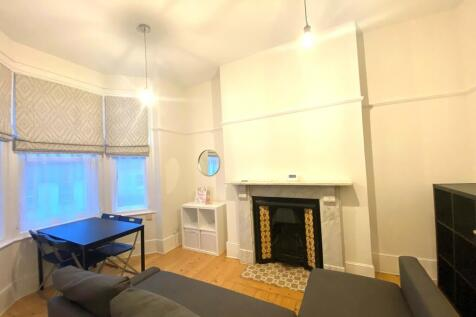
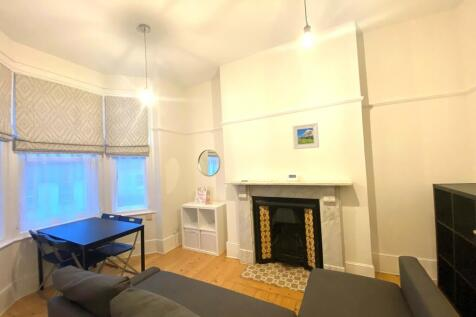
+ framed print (305, 136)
